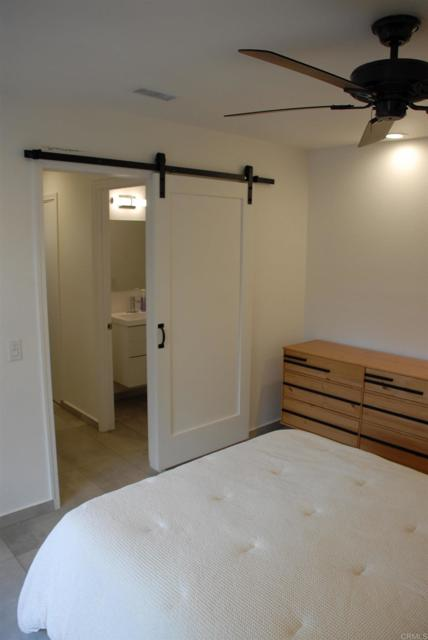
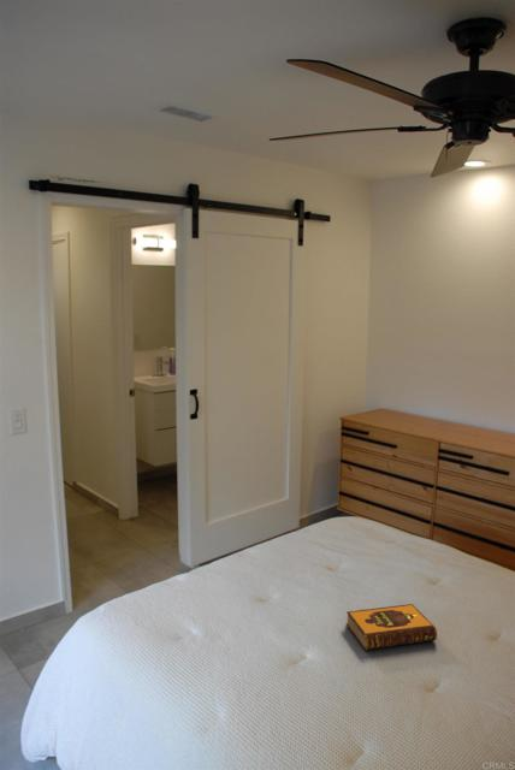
+ hardback book (390, 627)
